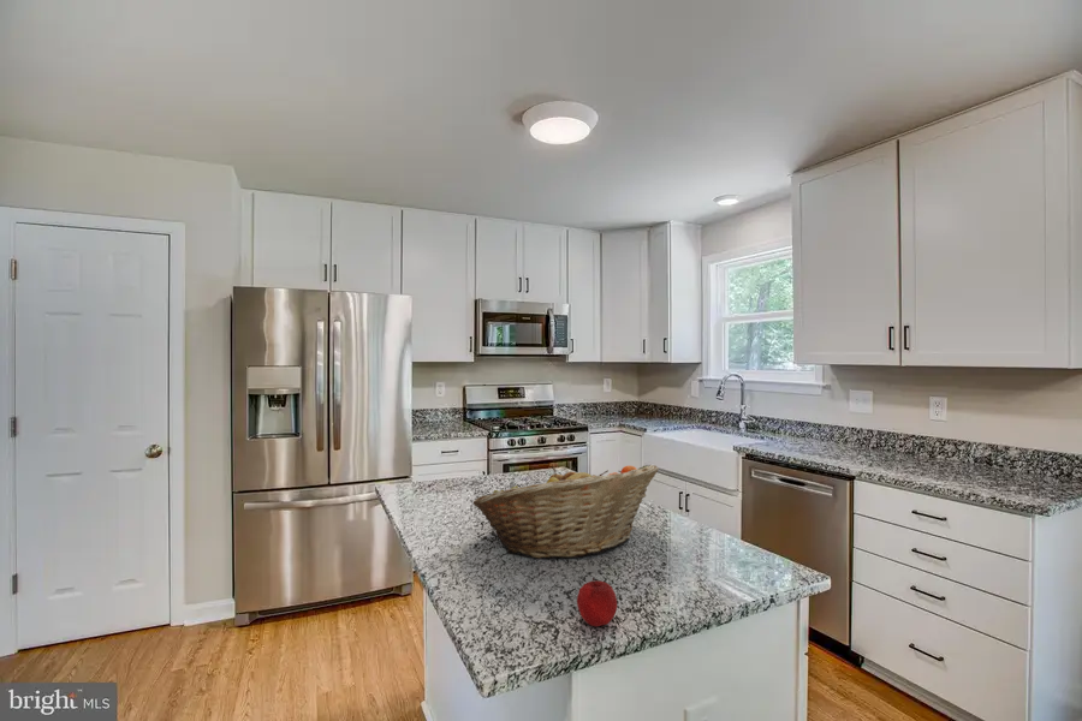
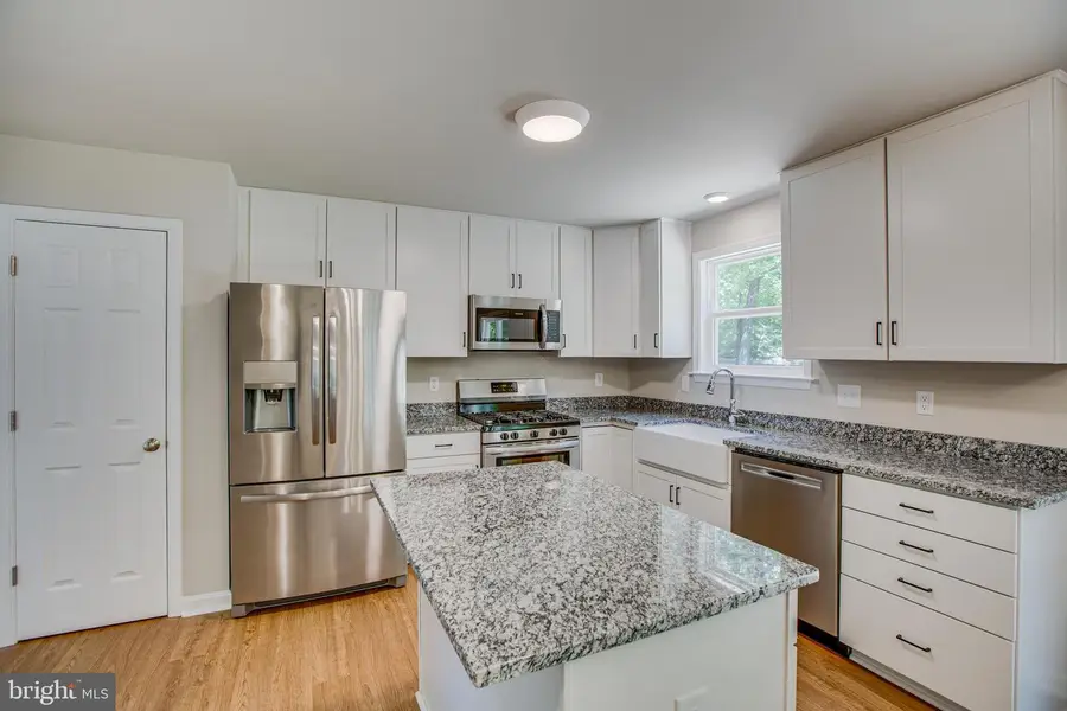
- apple (596, 598)
- fruit basket (569, 500)
